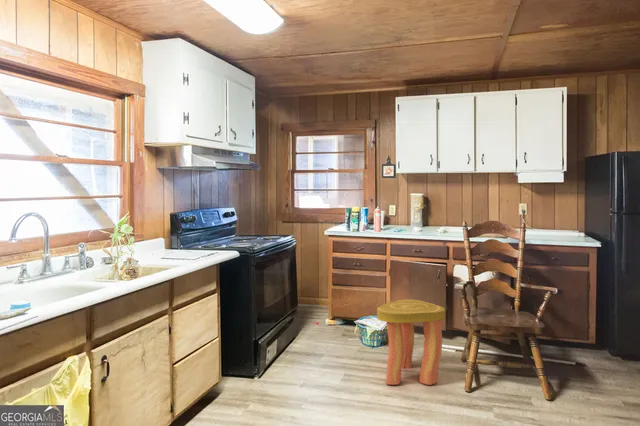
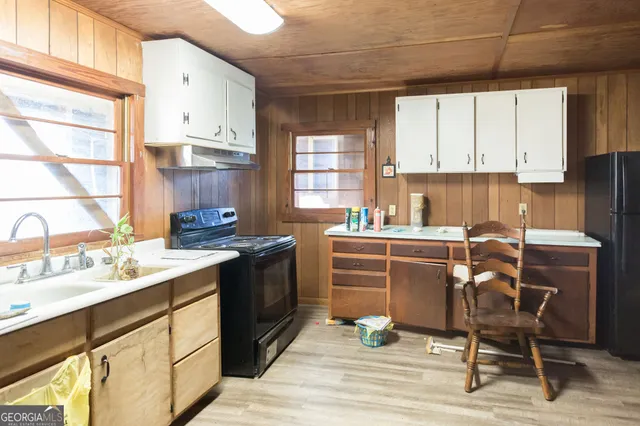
- stool (409, 340)
